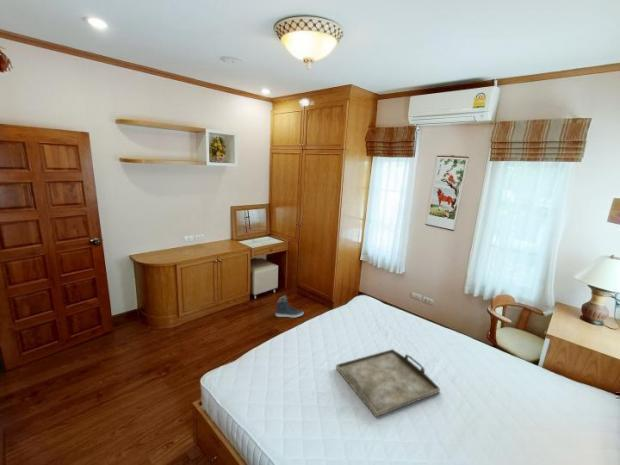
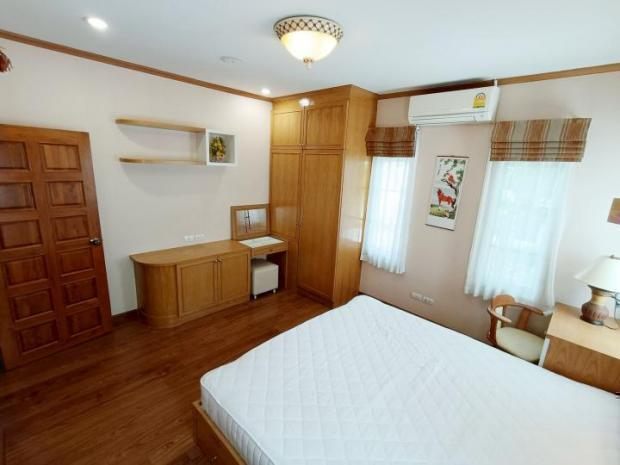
- sneaker (289, 305)
- serving tray (385, 374)
